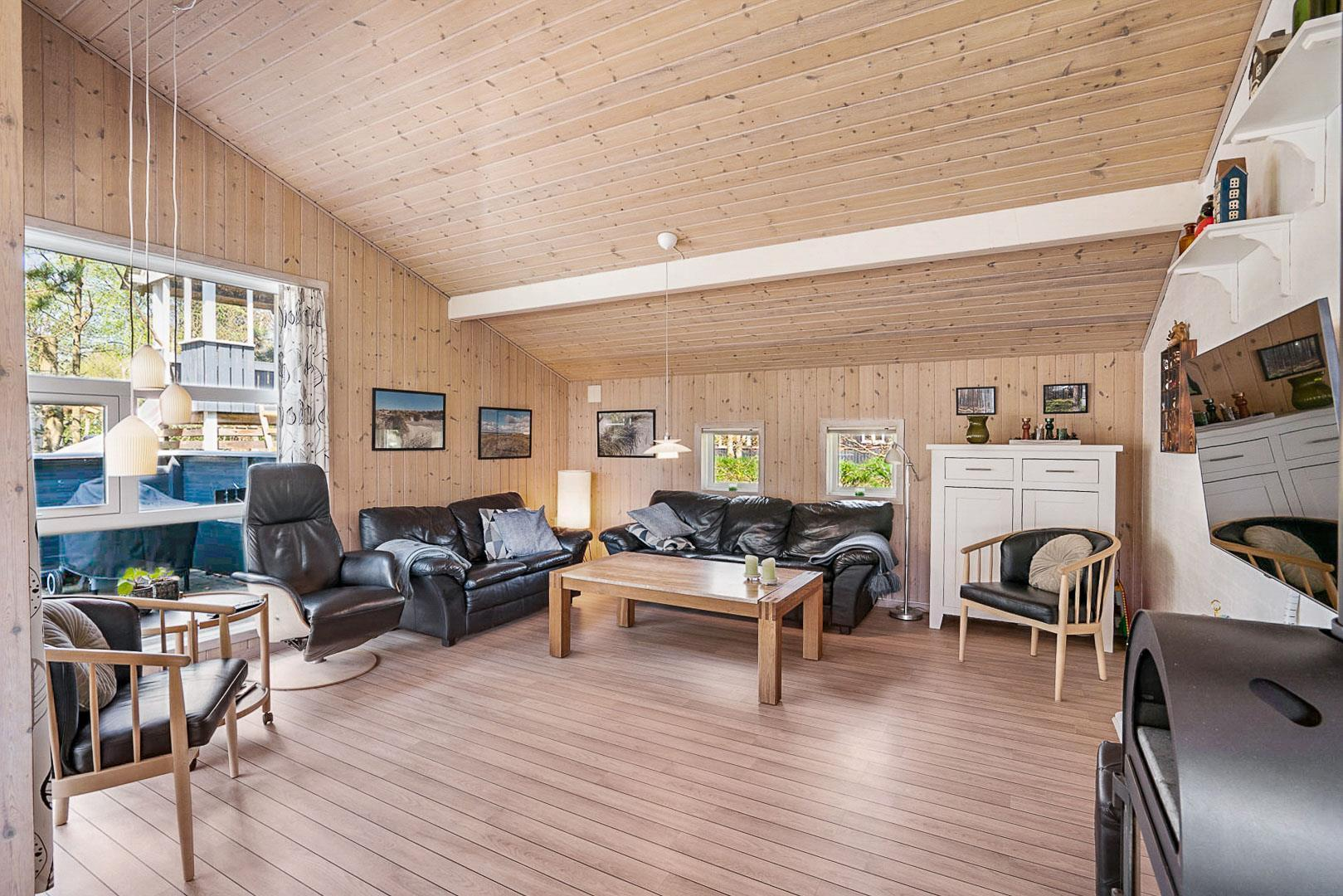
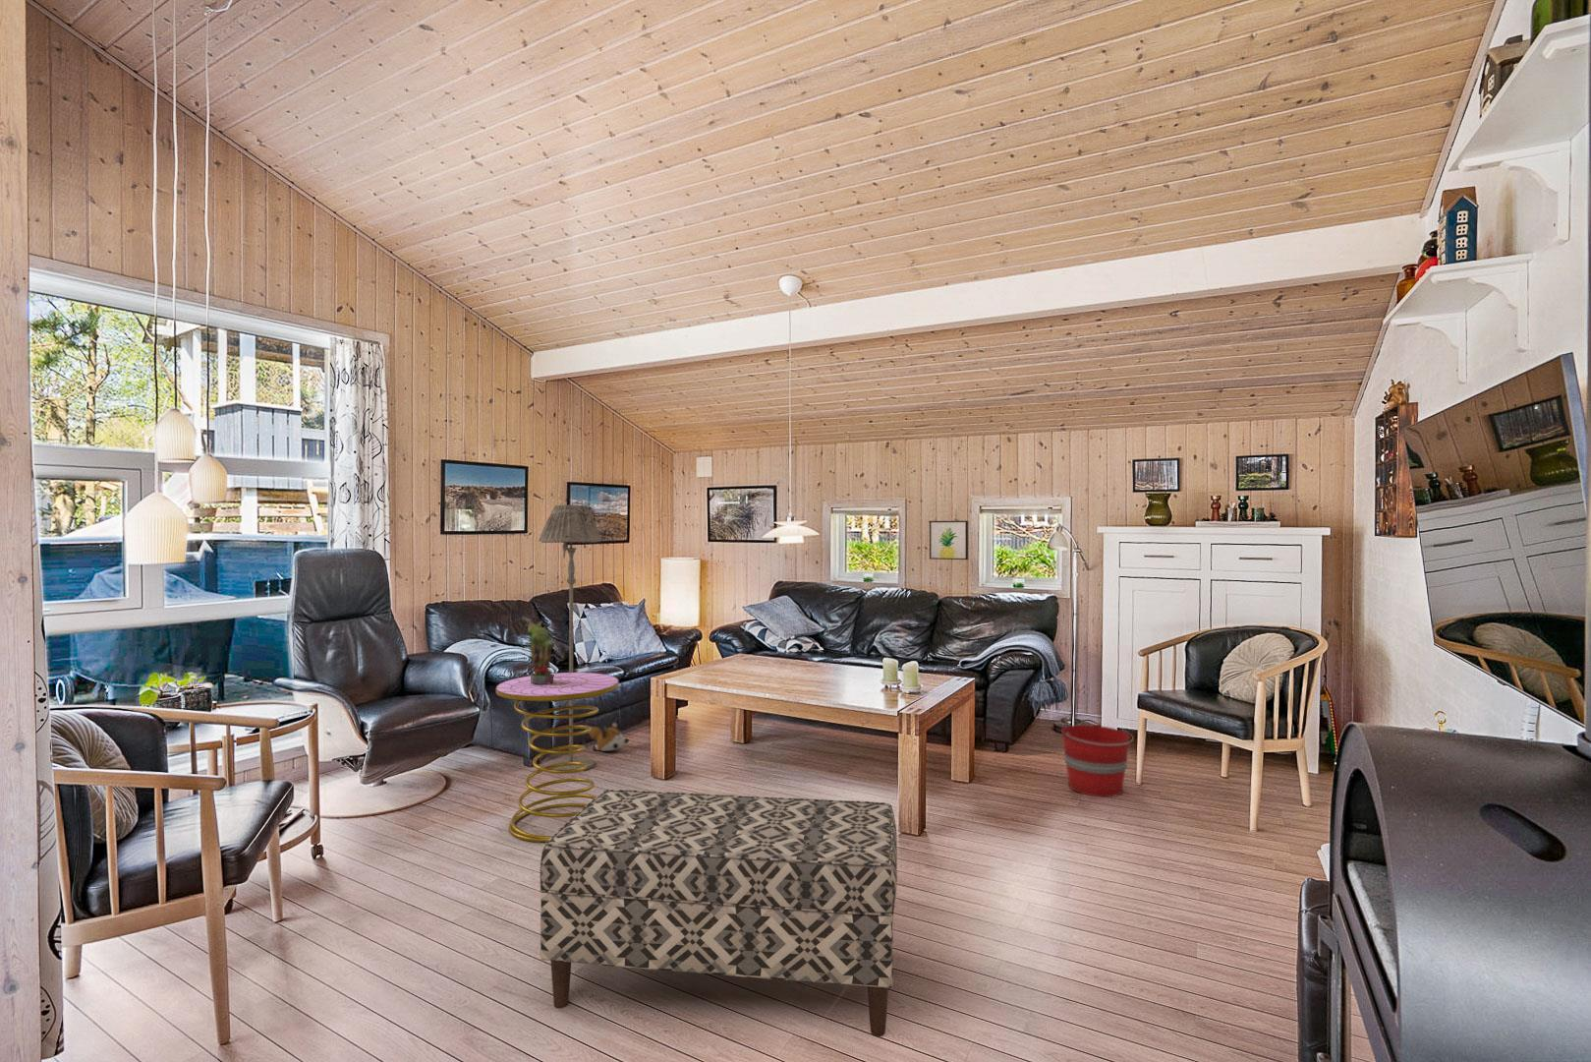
+ bucket (1096, 759)
+ bench (730, 900)
+ potted plant (538, 650)
+ side table (558, 753)
+ wall art (948, 539)
+ plush toy (605, 735)
+ floor lamp (570, 635)
